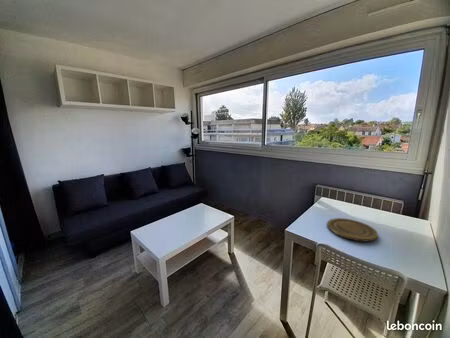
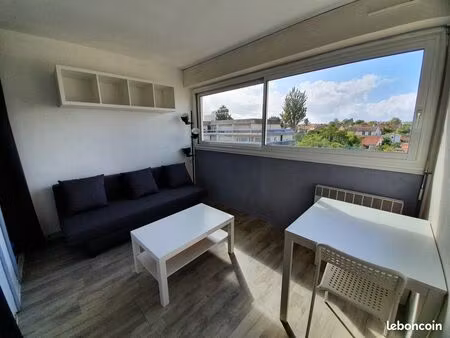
- plate (350, 228)
